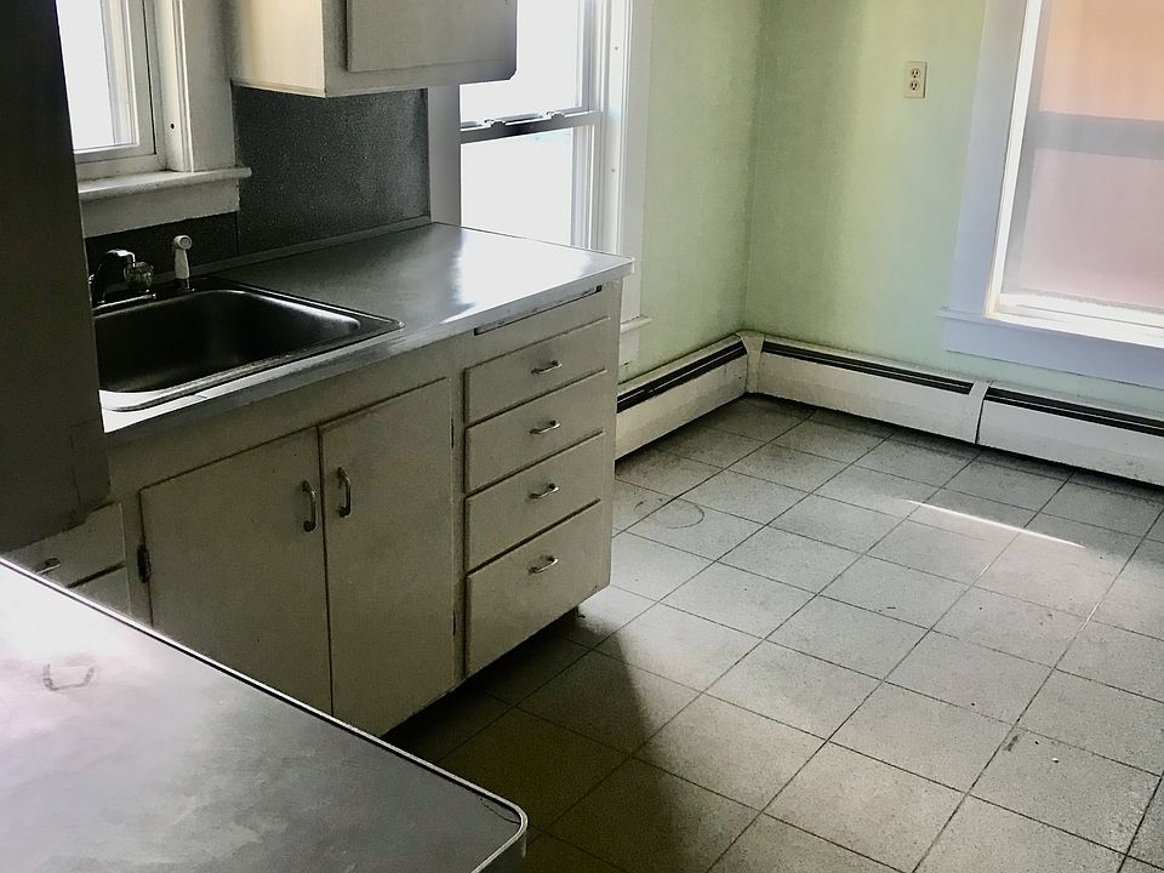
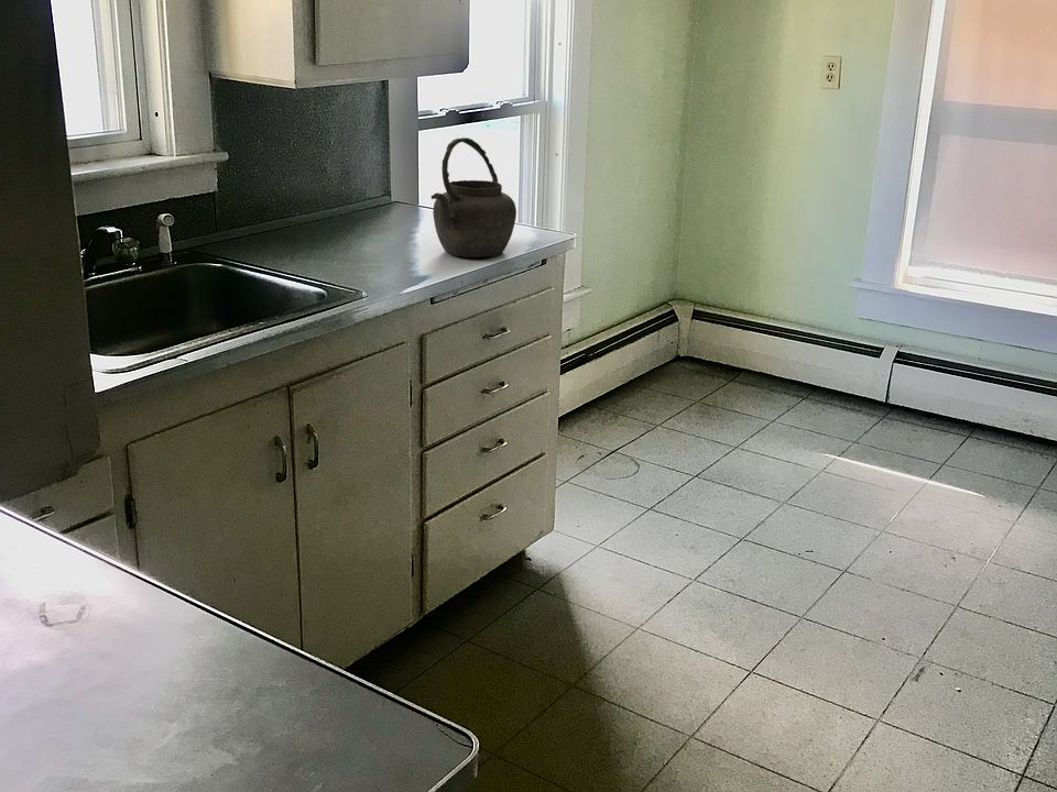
+ kettle (465, 197)
